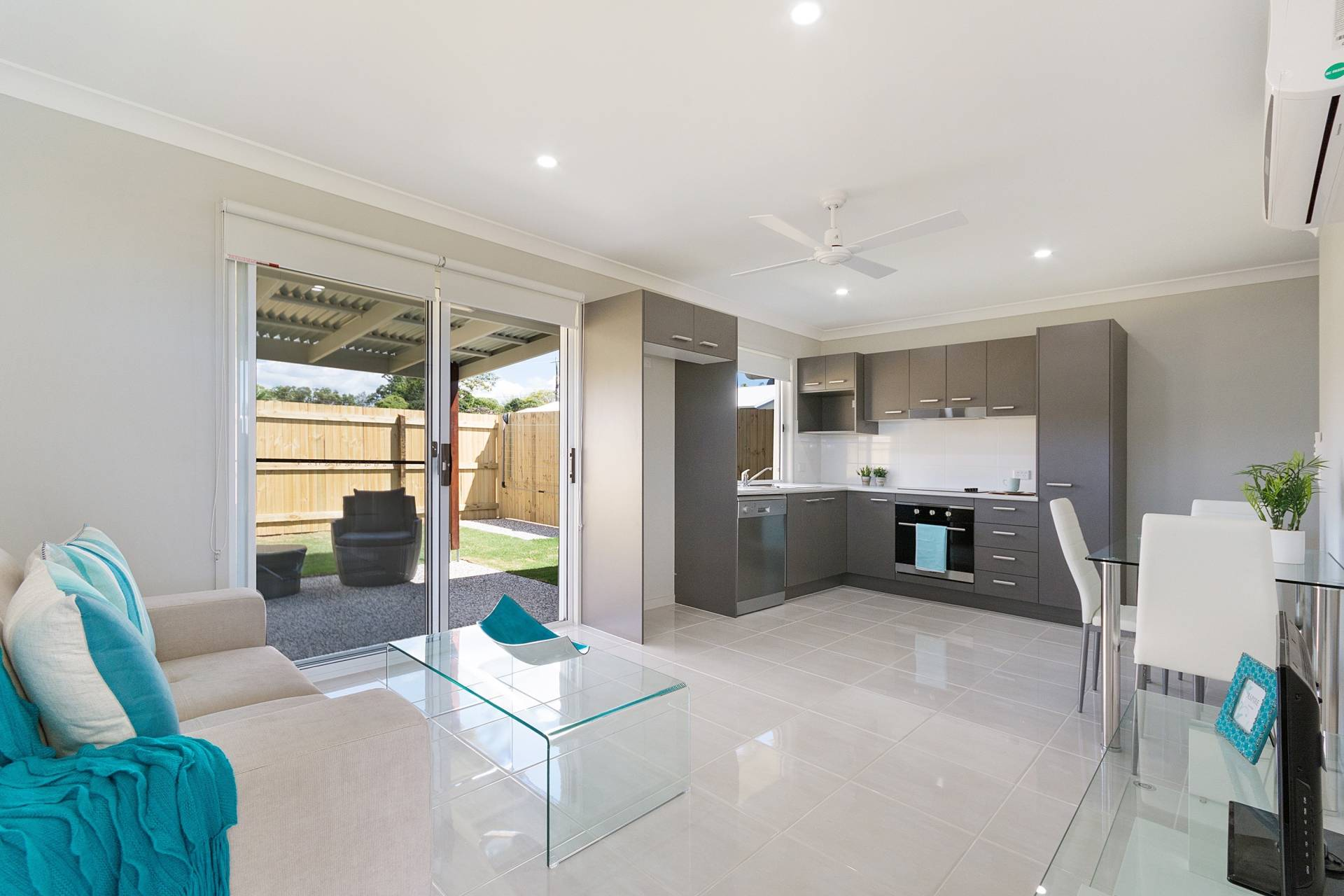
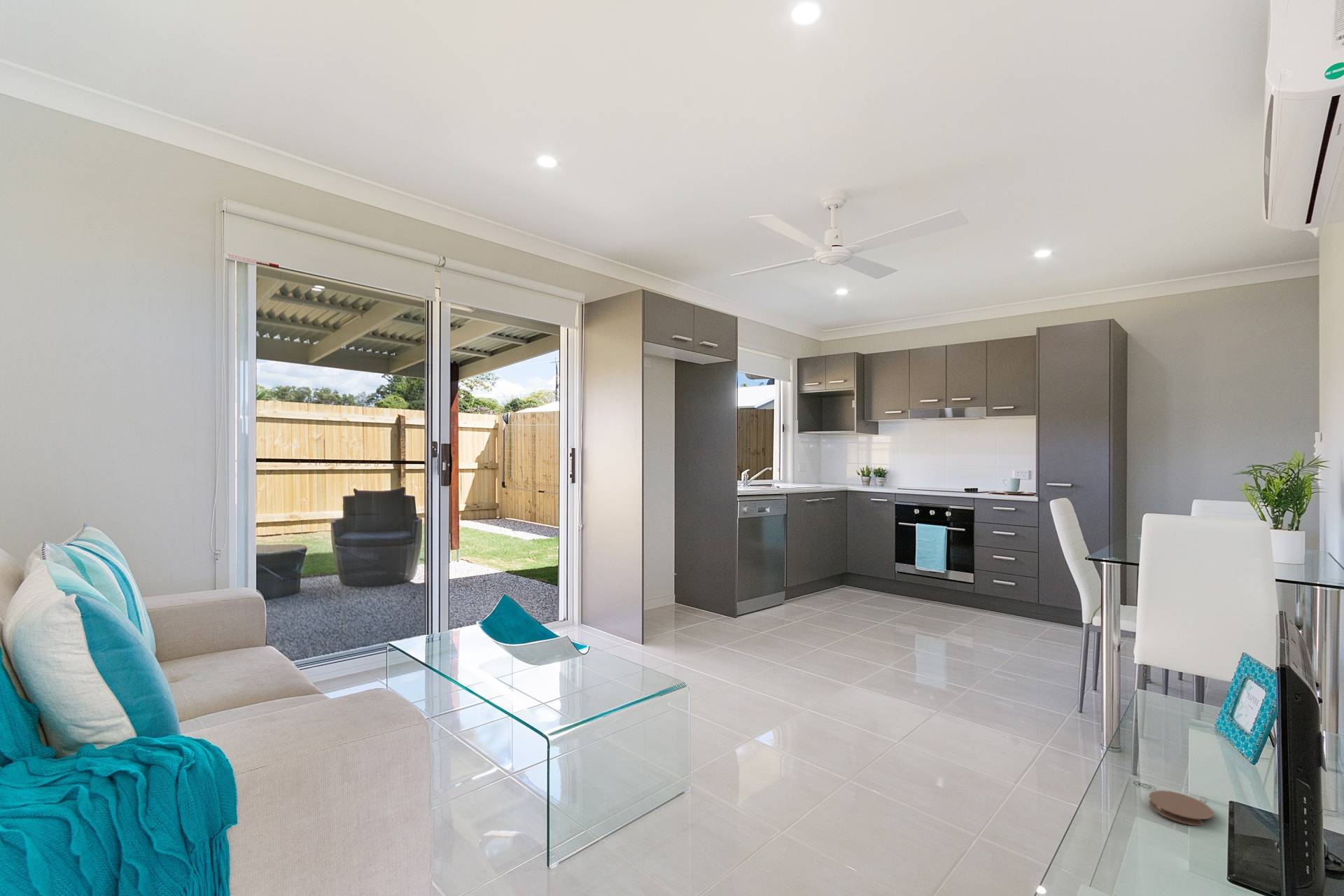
+ coaster (1180, 807)
